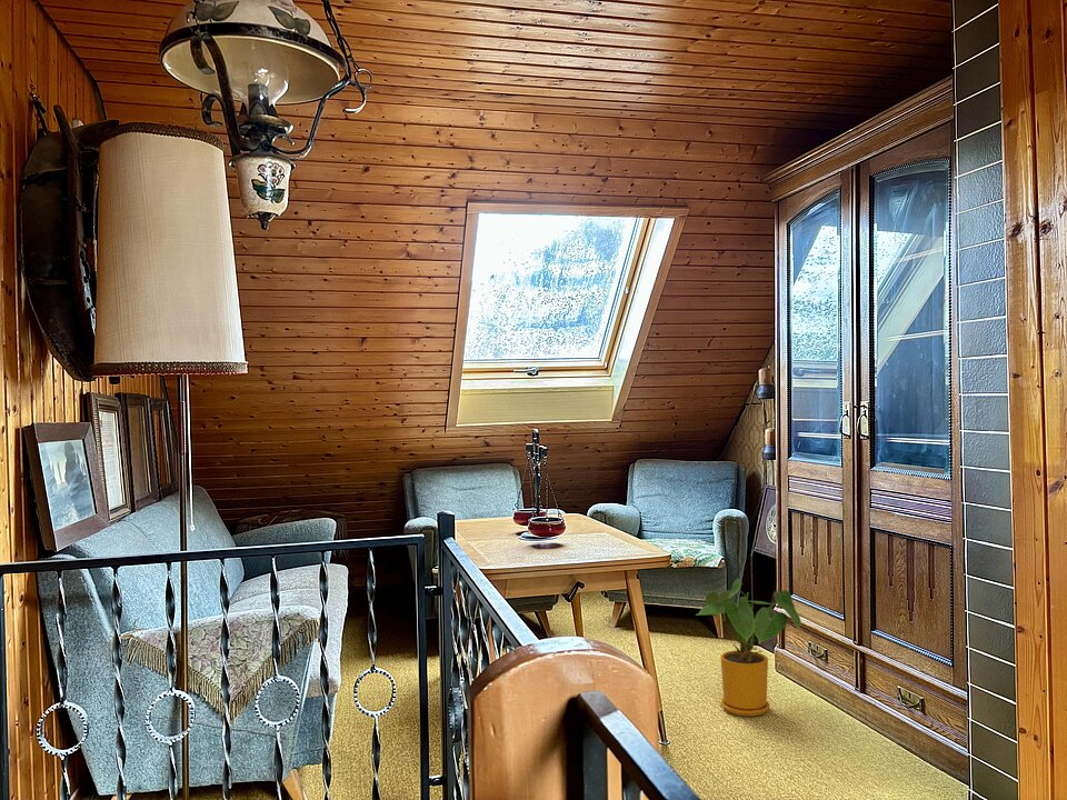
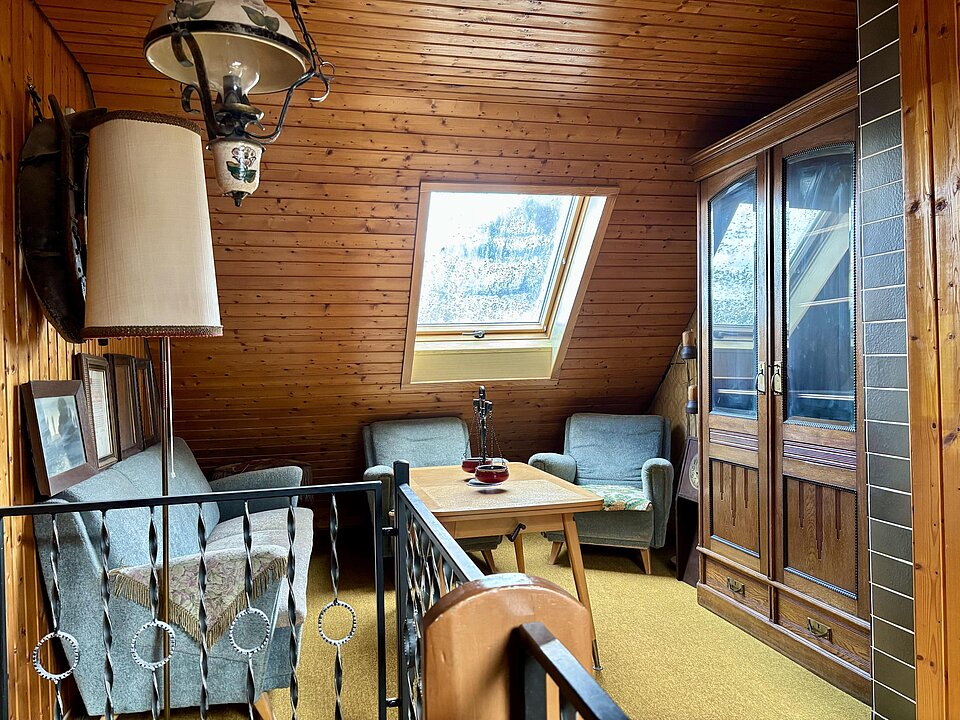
- house plant (749, 644)
